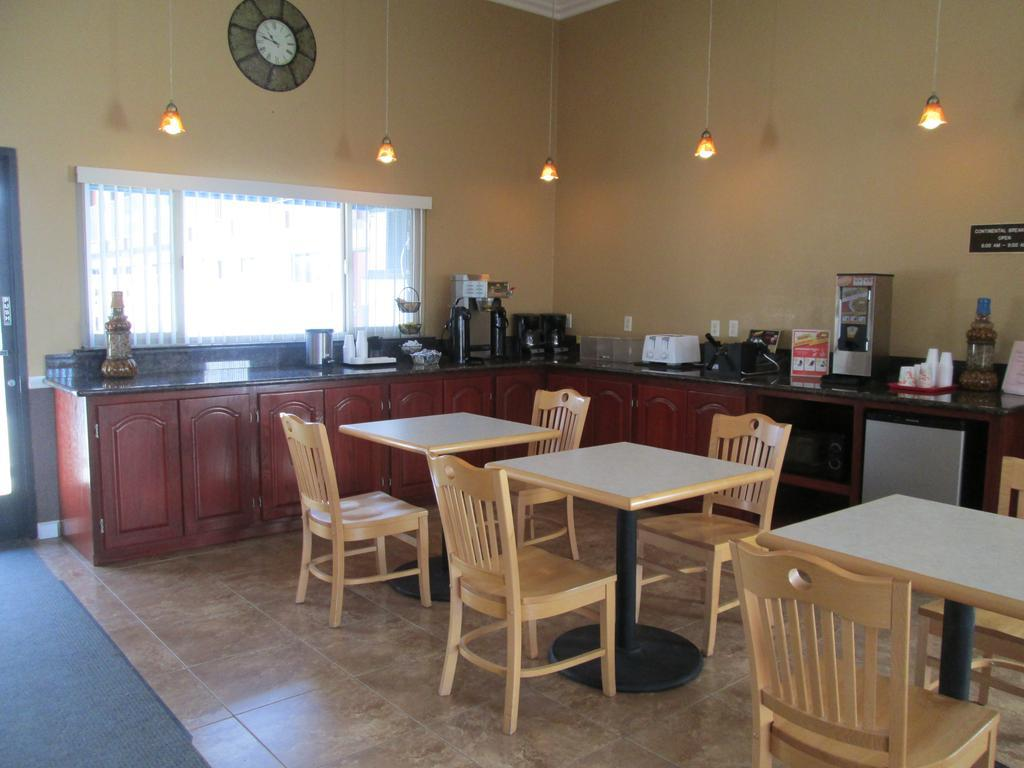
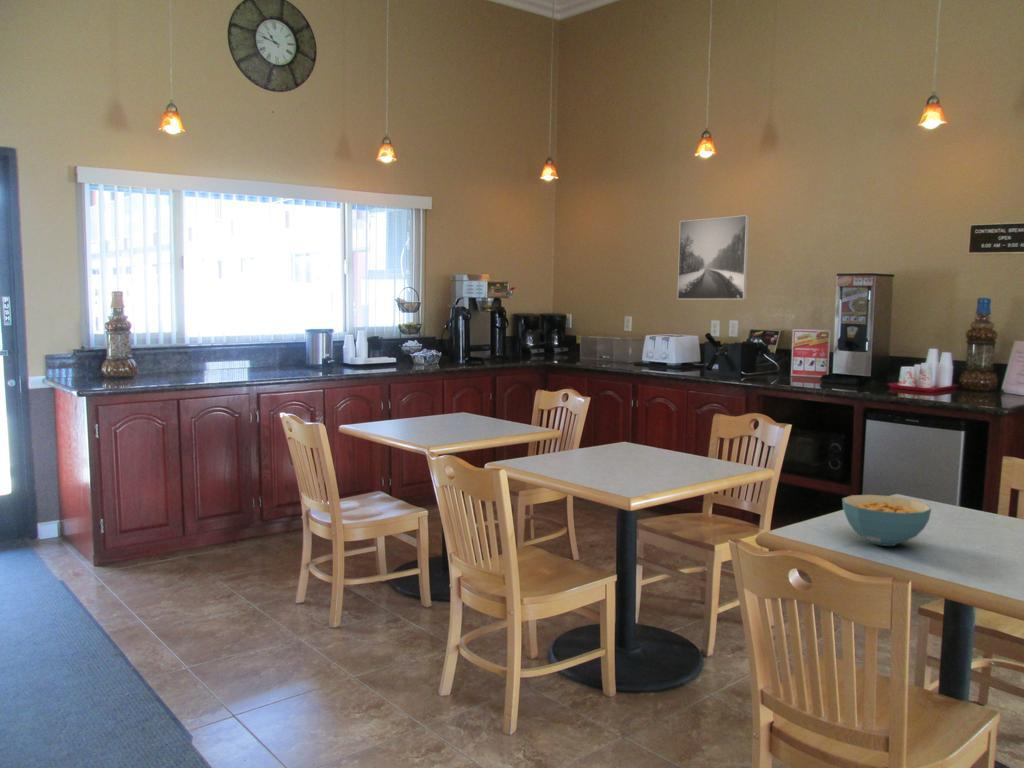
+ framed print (712, 259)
+ cereal bowl (884, 523)
